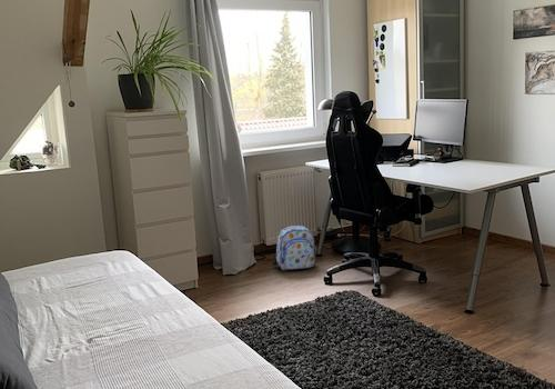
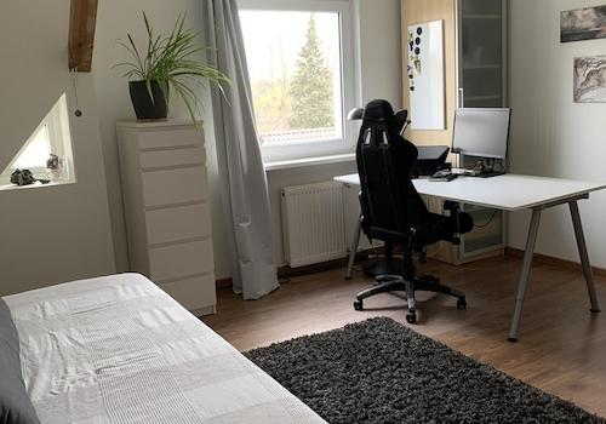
- backpack (295, 247)
